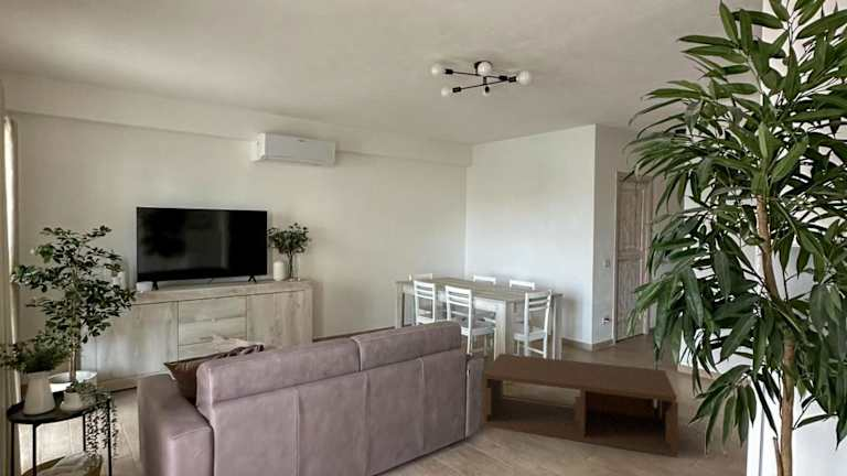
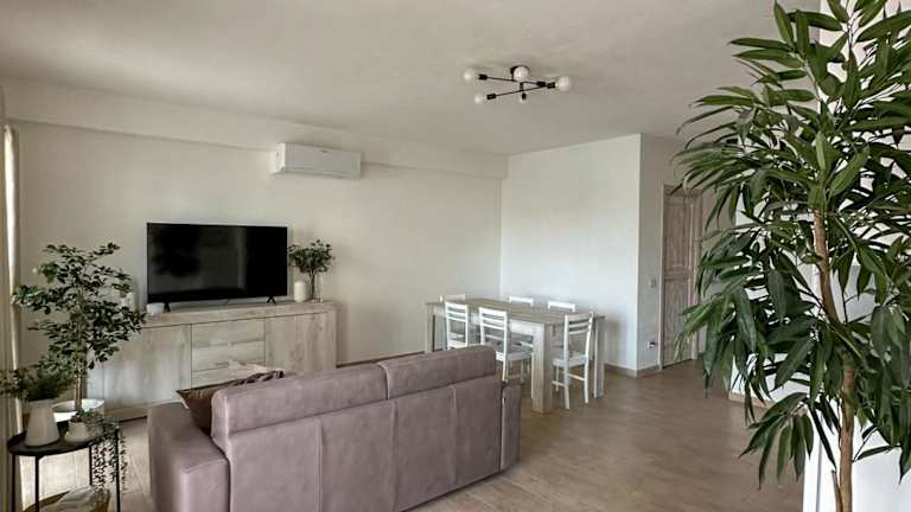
- coffee table (576, 397)
